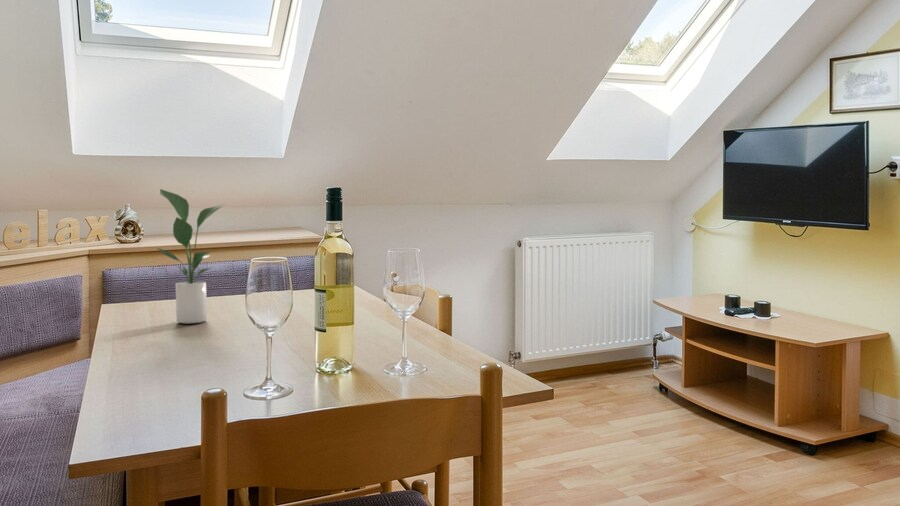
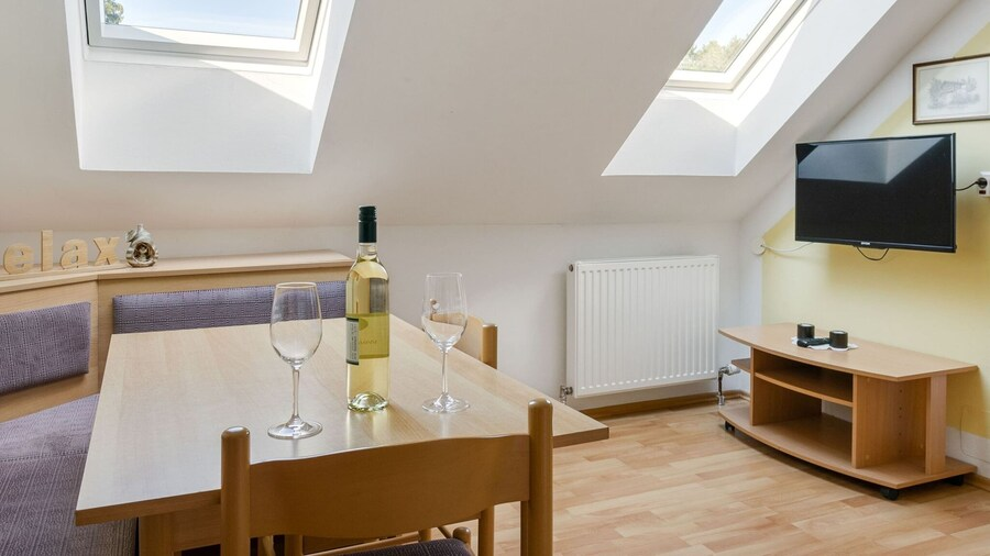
- potted plant (190, 255)
